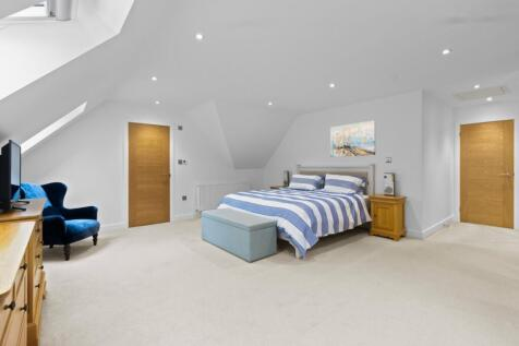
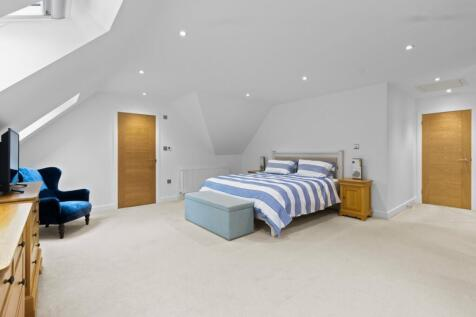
- wall art (351, 140)
